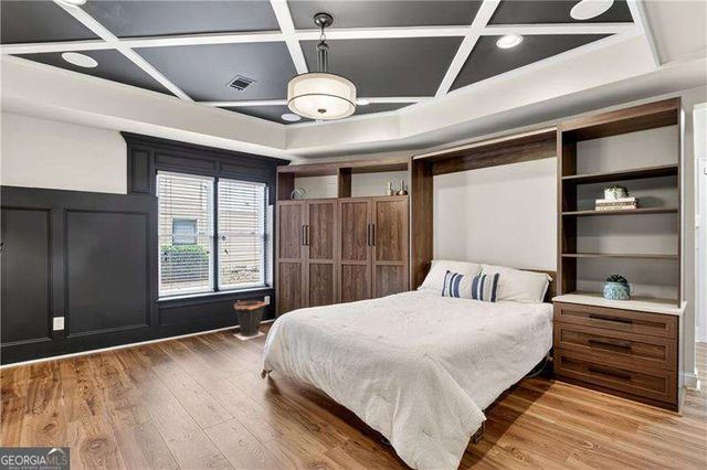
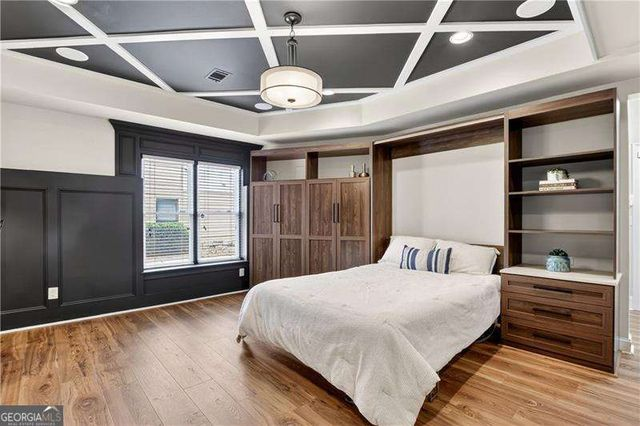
- waste bin (249, 317)
